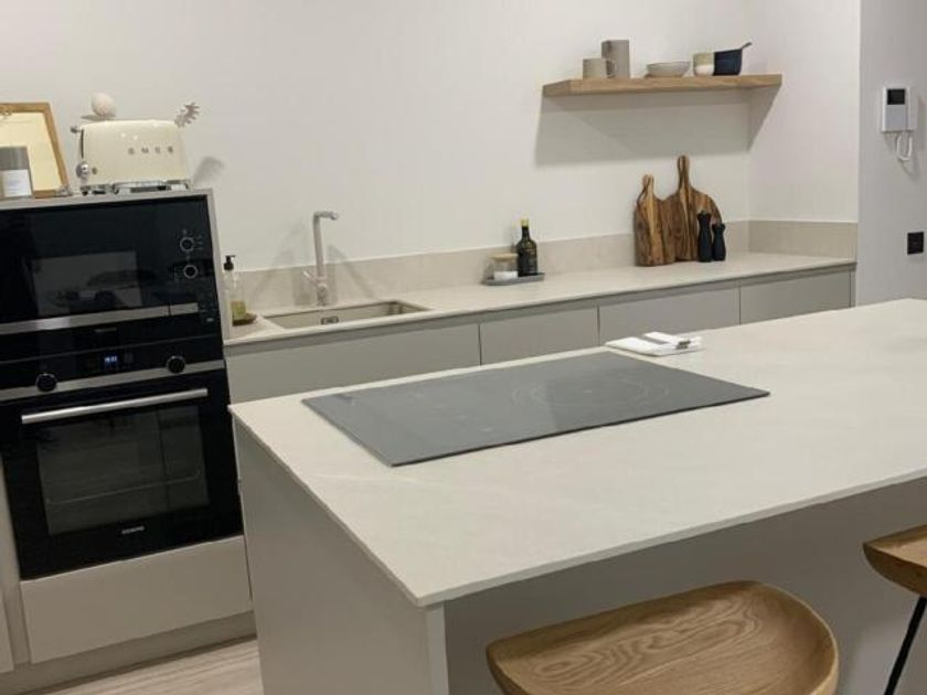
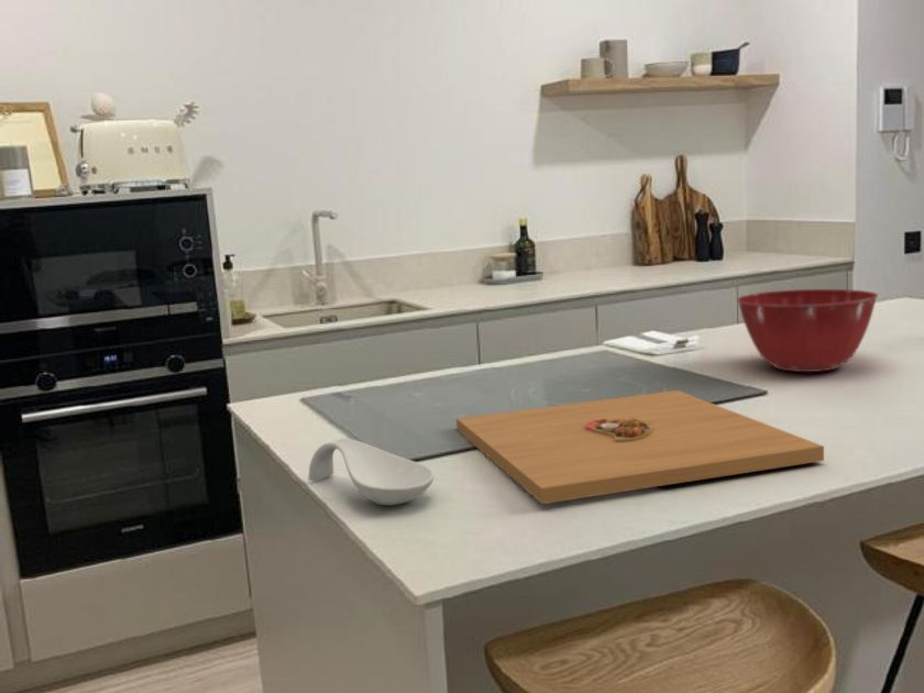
+ mixing bowl (805, 330)
+ spoon rest (365, 469)
+ platter (622, 432)
